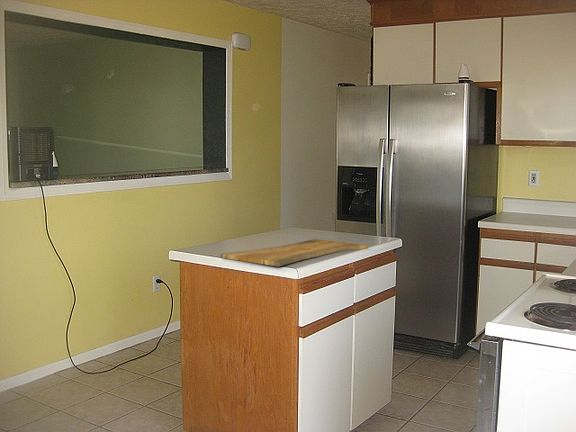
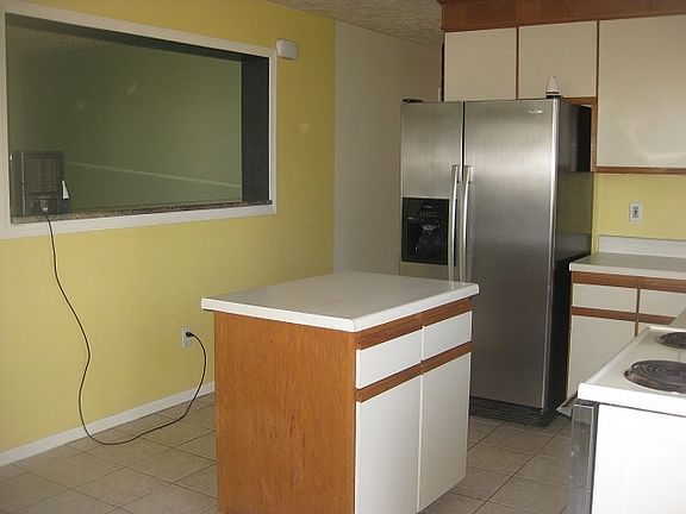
- cutting board (297, 251)
